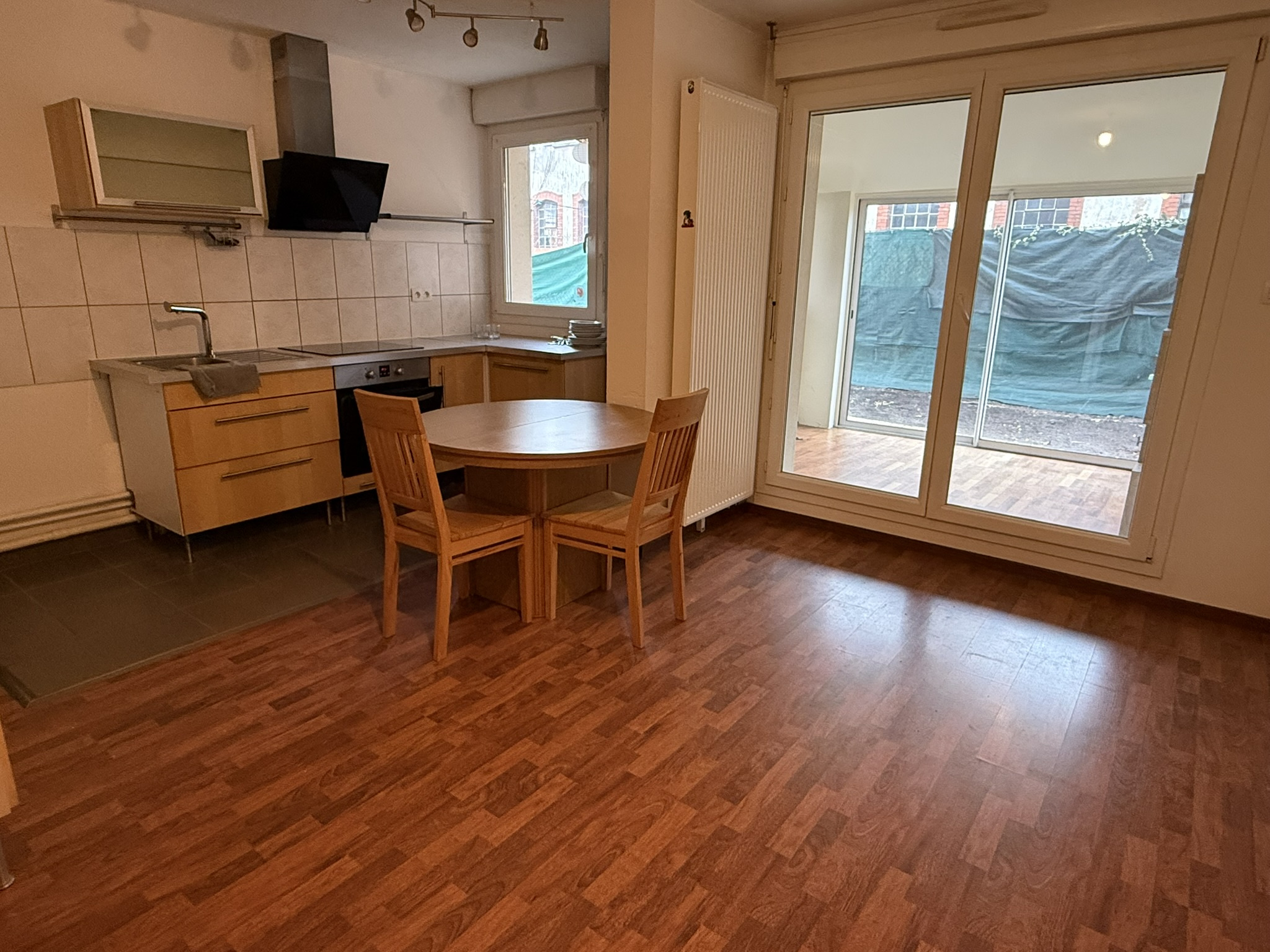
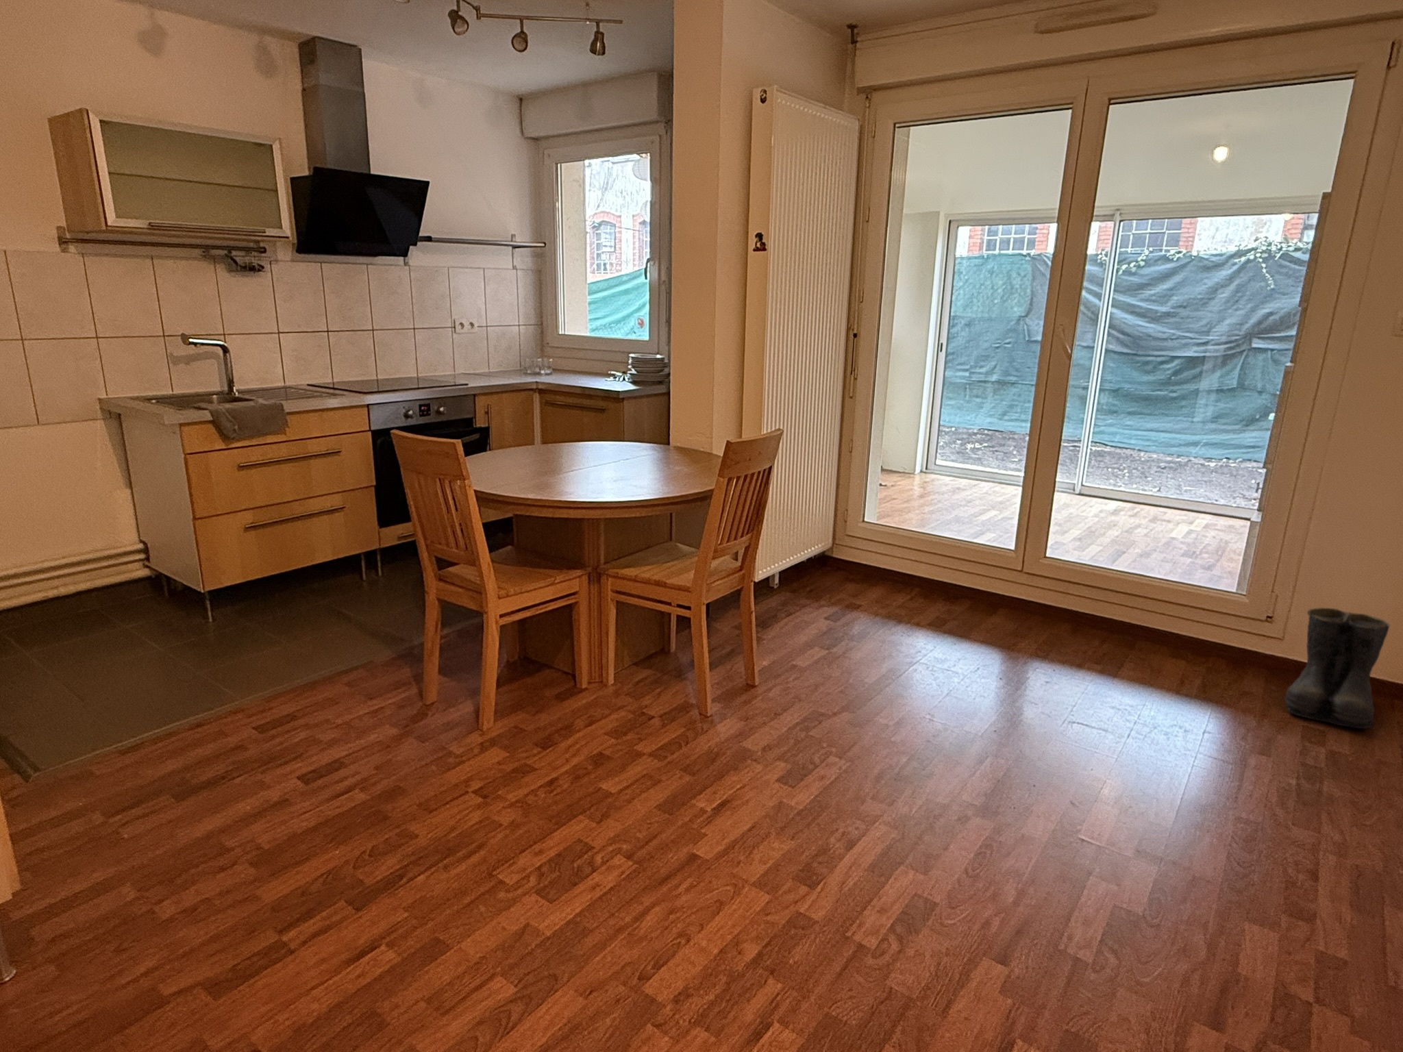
+ boots (1337, 664)
